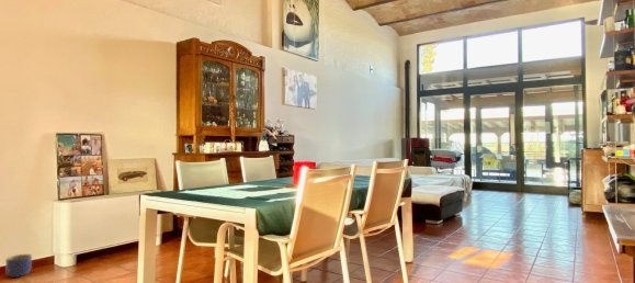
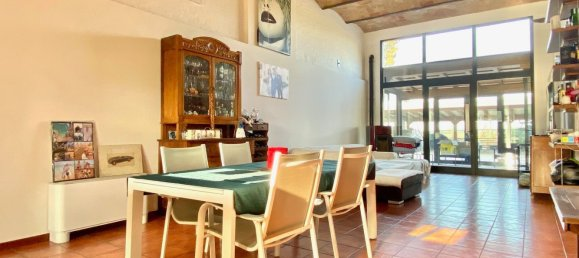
- planter (19, 265)
